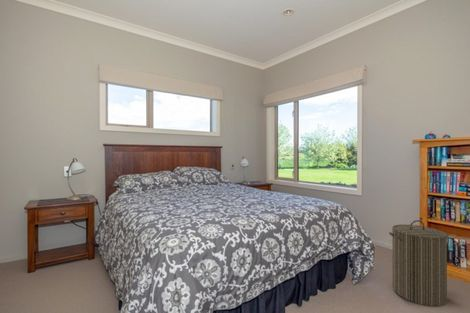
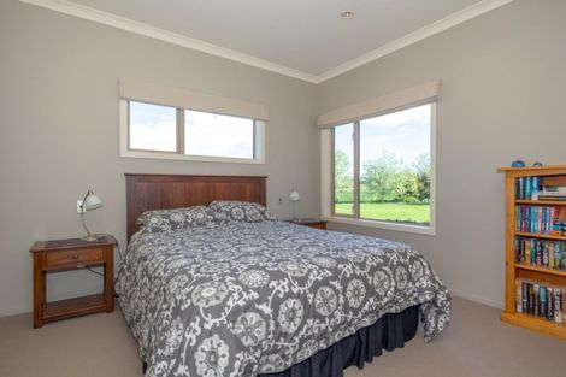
- laundry hamper (418, 257)
